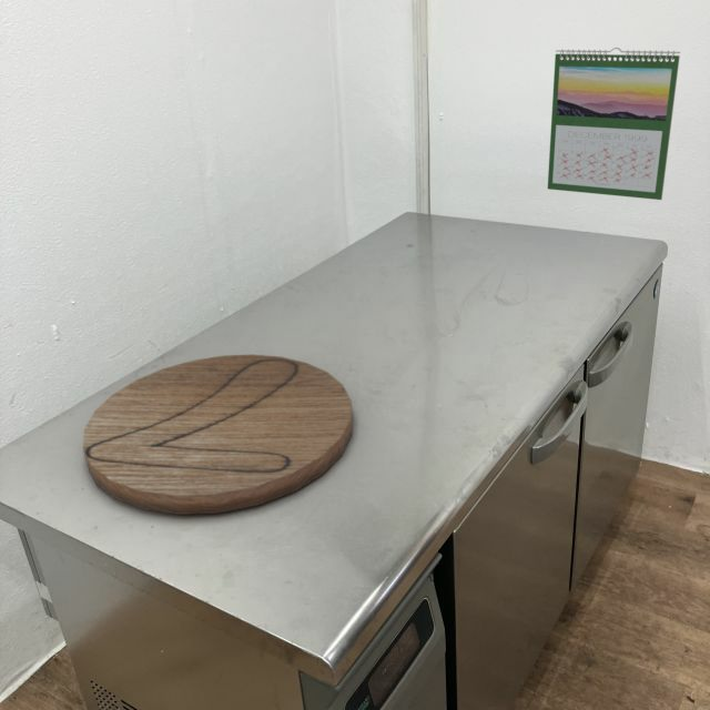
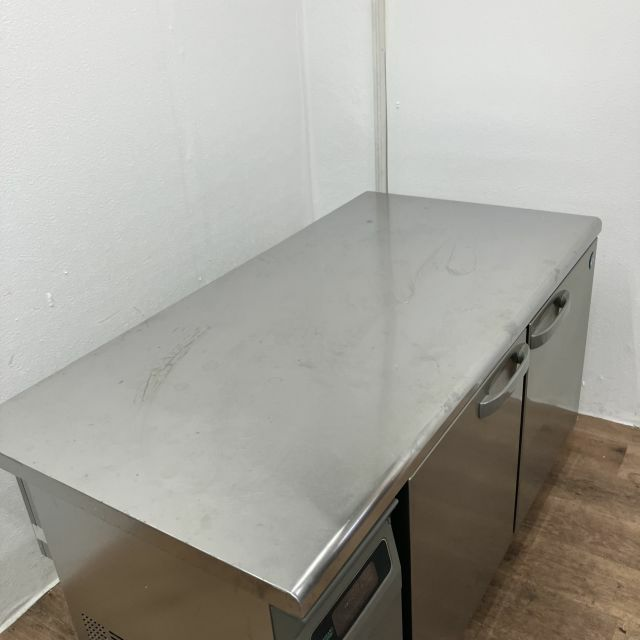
- calendar (609, 123)
- cutting board (221, 423)
